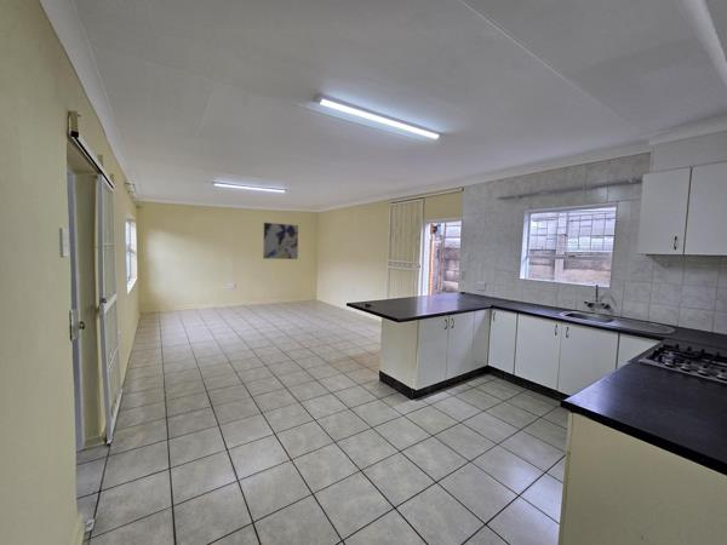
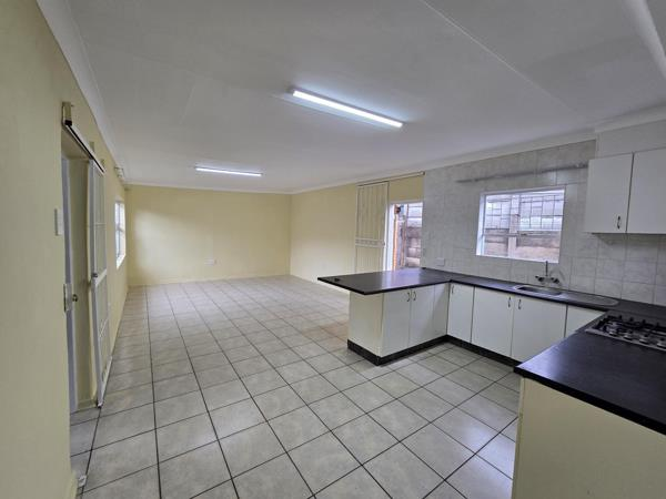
- wall art (281, 241)
